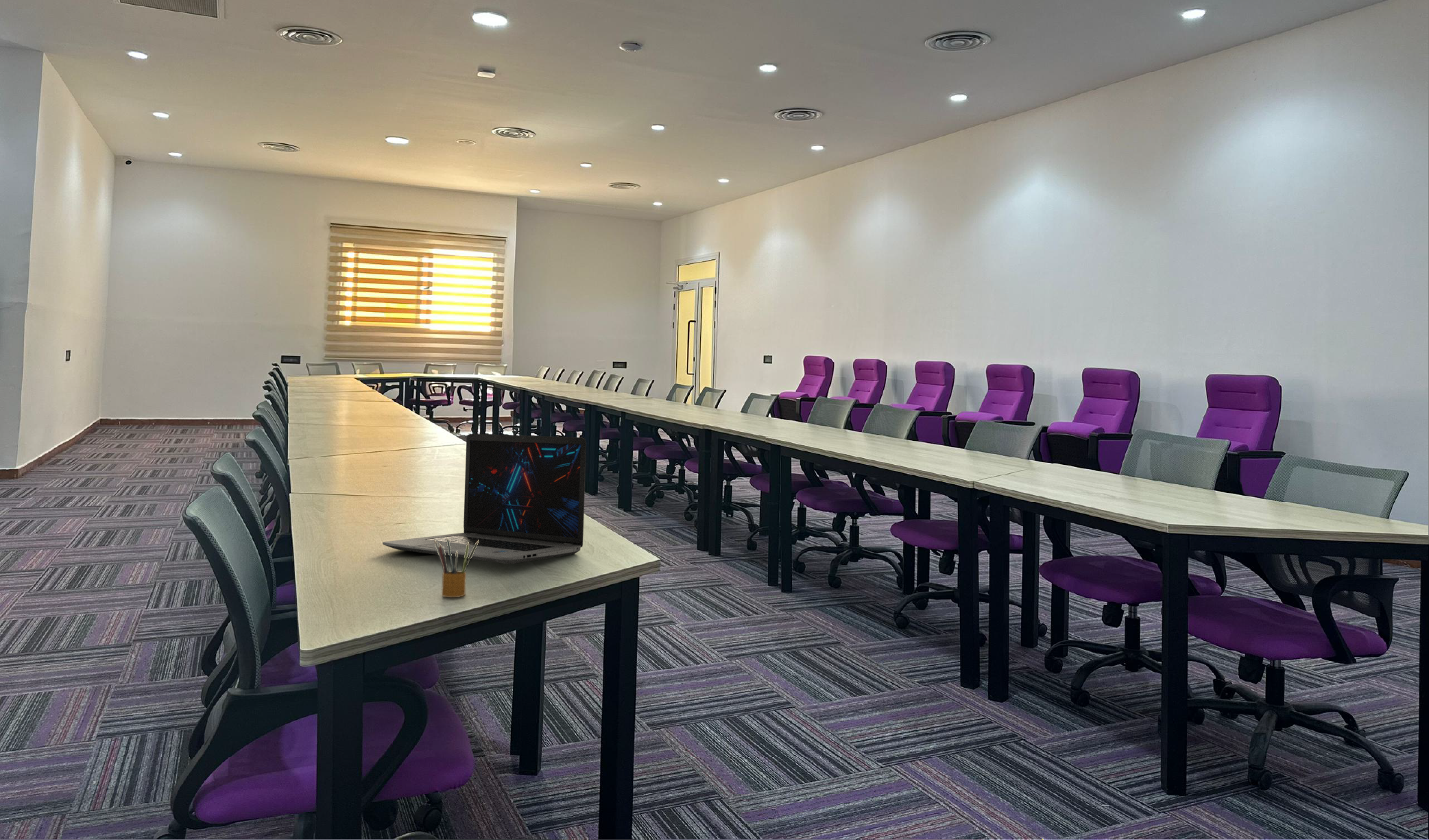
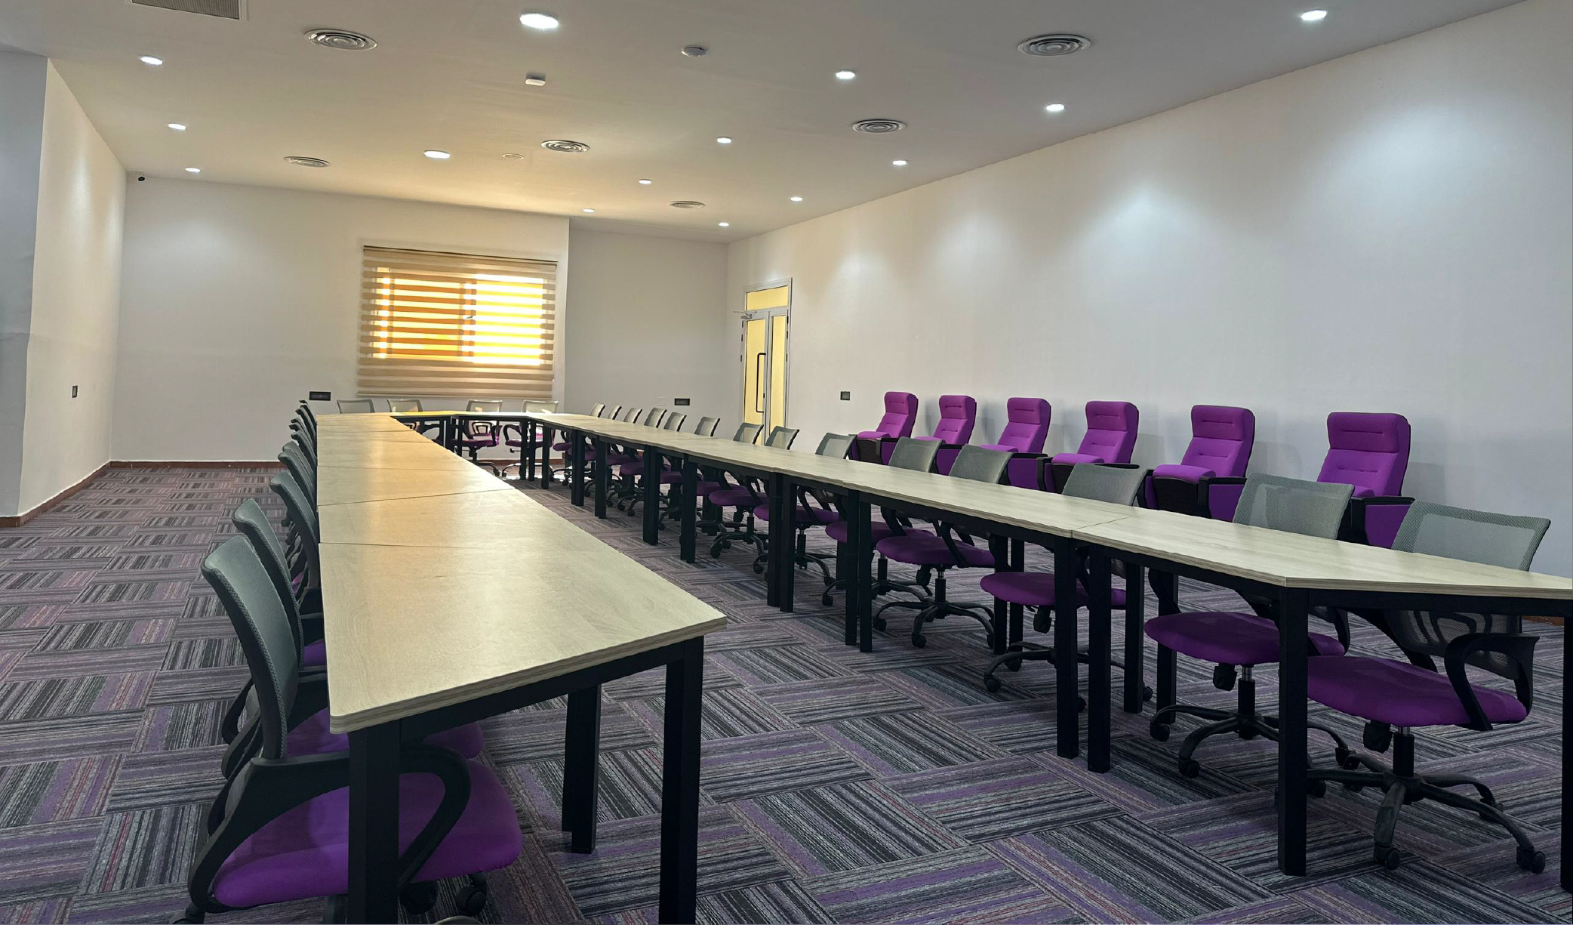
- pencil box (456, 566)
- laptop (485, 493)
